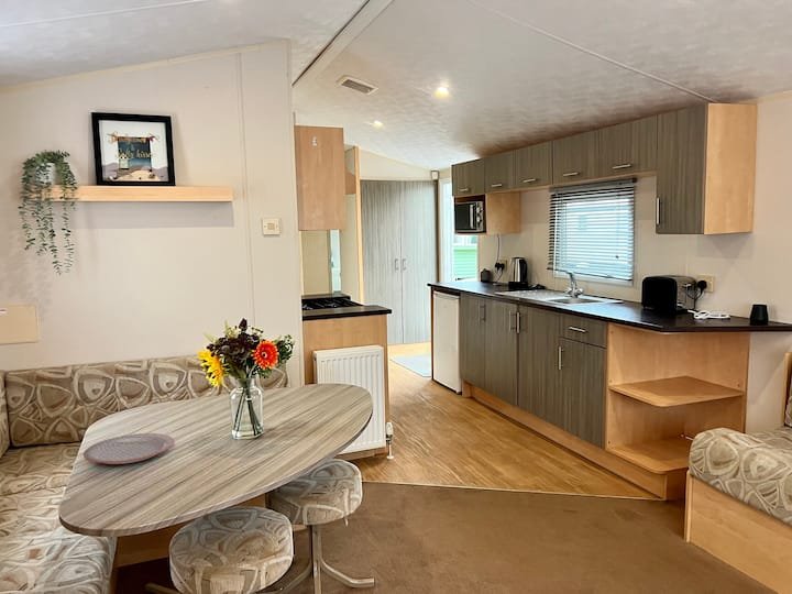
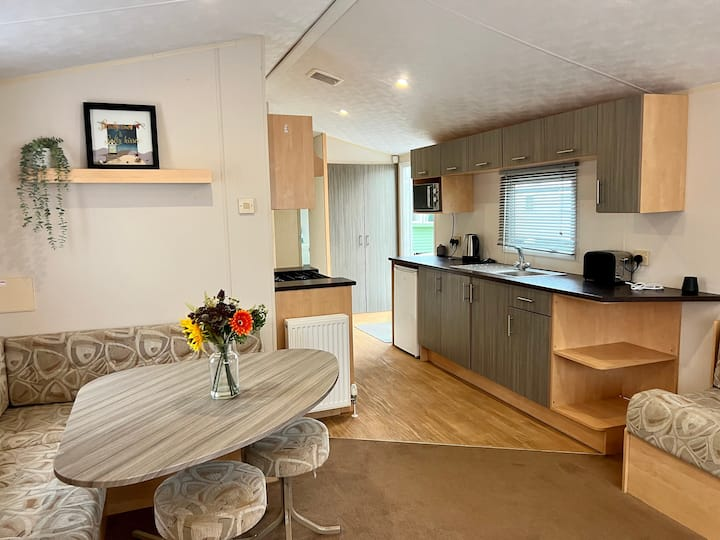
- plate (130, 449)
